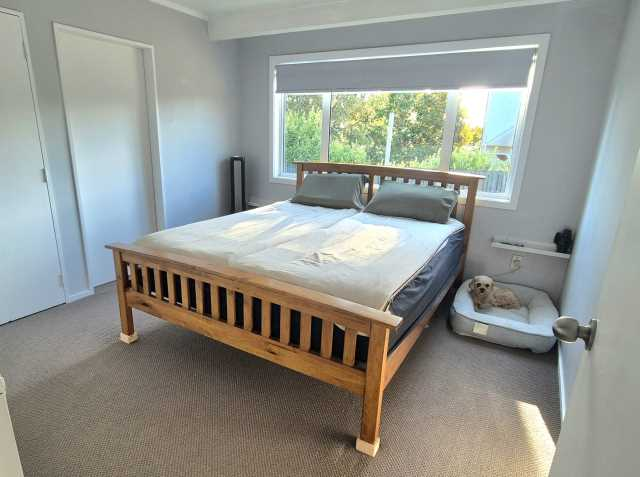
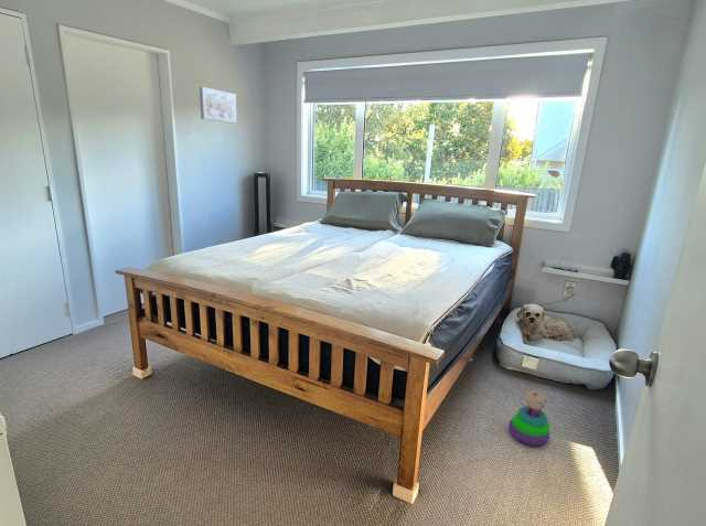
+ stacking toy (532, 412)
+ wall art (218, 106)
